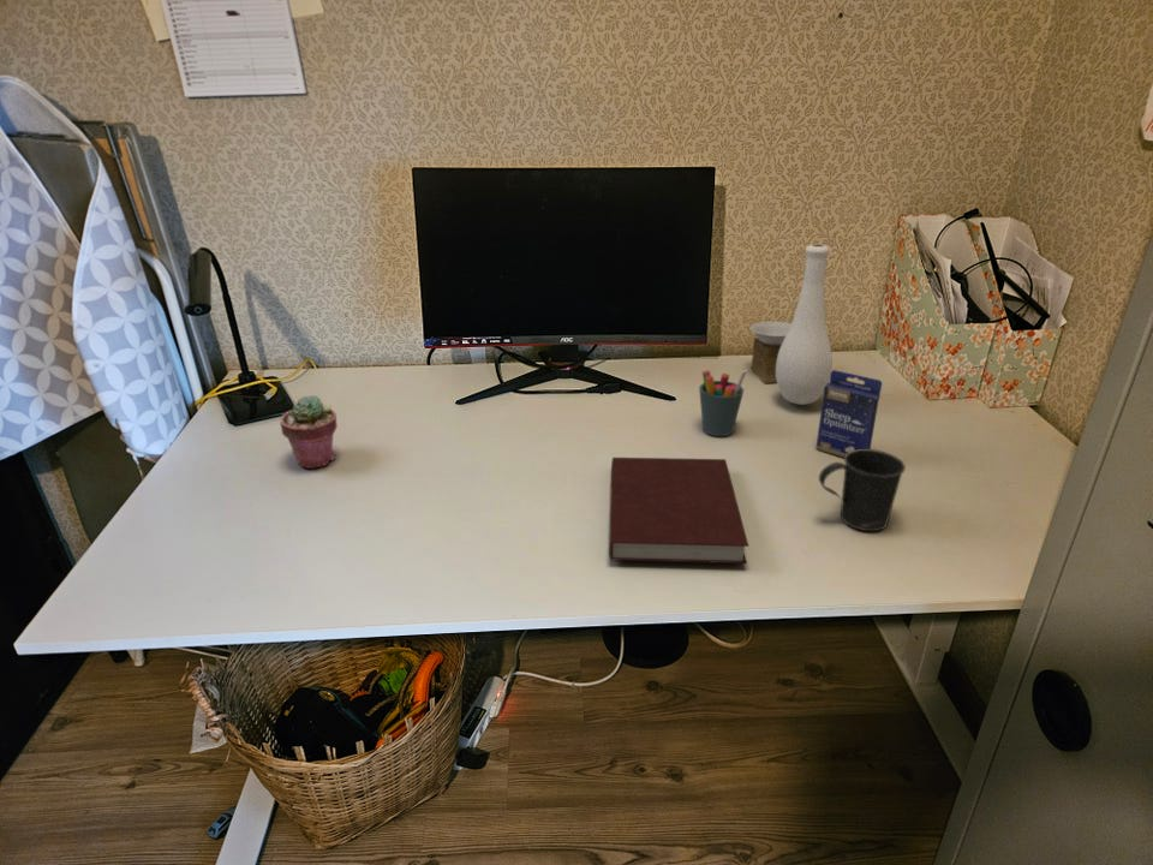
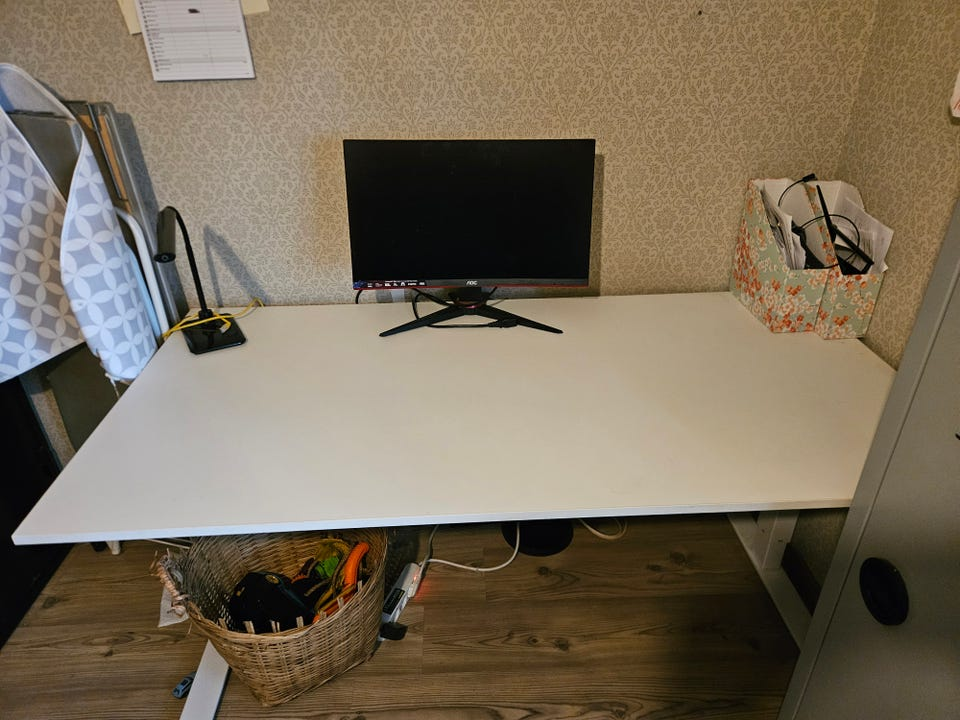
- pen holder (719, 398)
- mug (856, 491)
- vase (794, 316)
- small box (847, 416)
- potted succulent (310, 429)
- notebook (671, 505)
